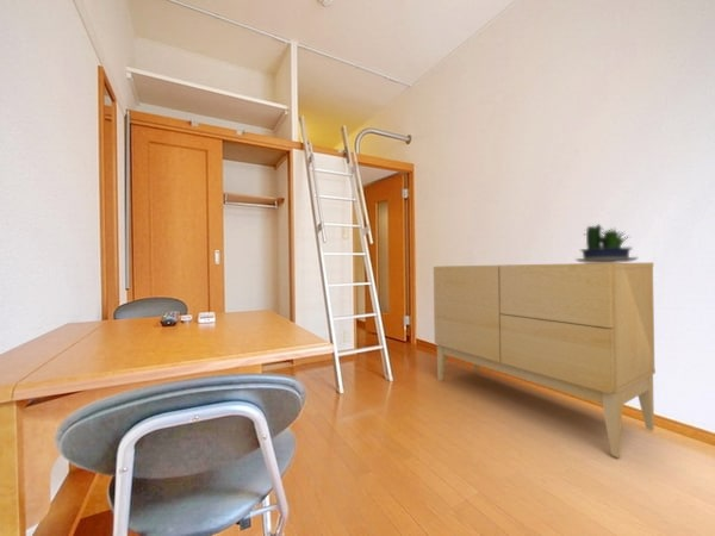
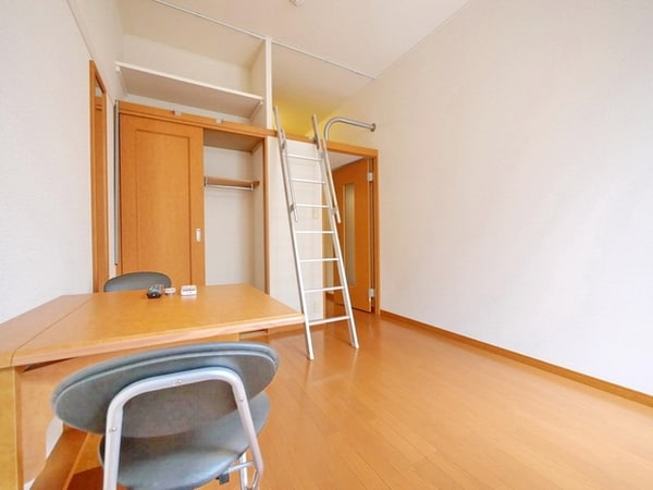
- sideboard (524, 332)
- potted plant (604, 243)
